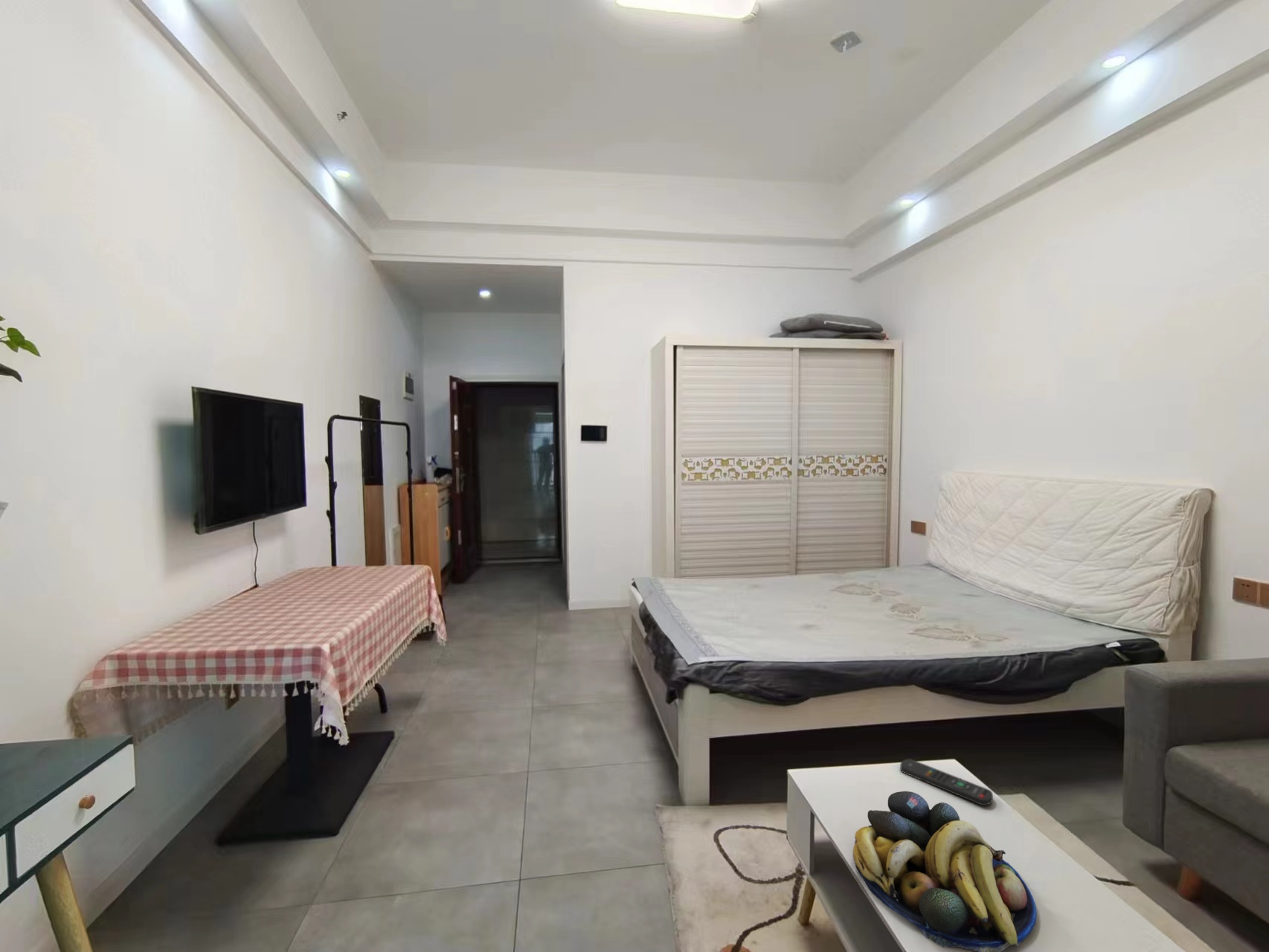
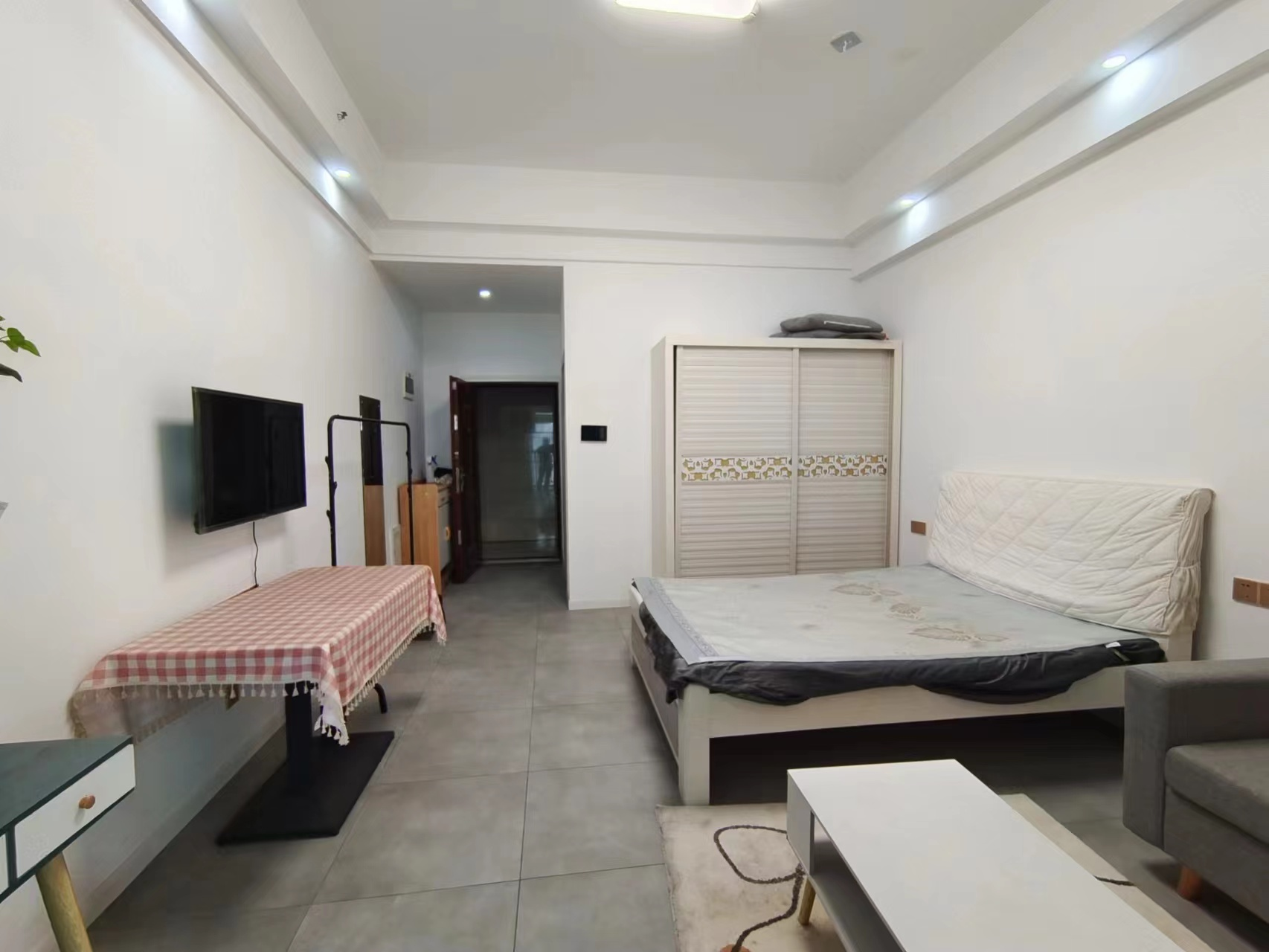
- remote control (944, 780)
- fruit bowl (939, 849)
